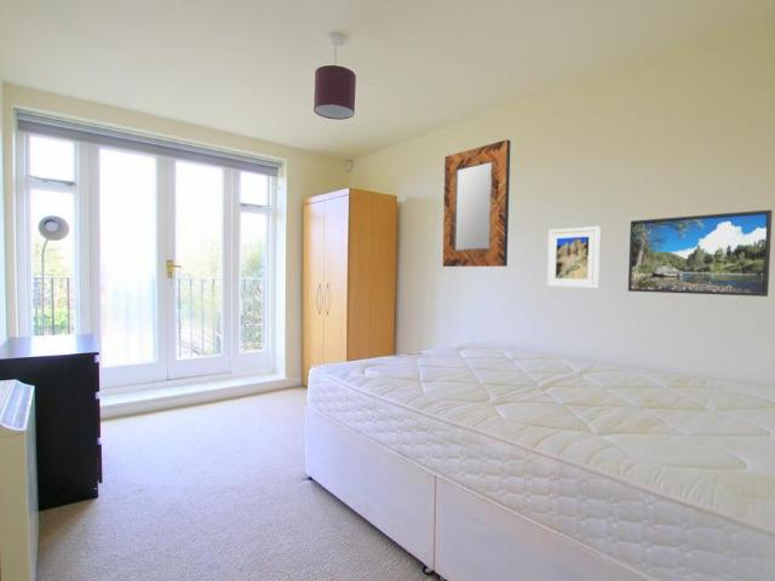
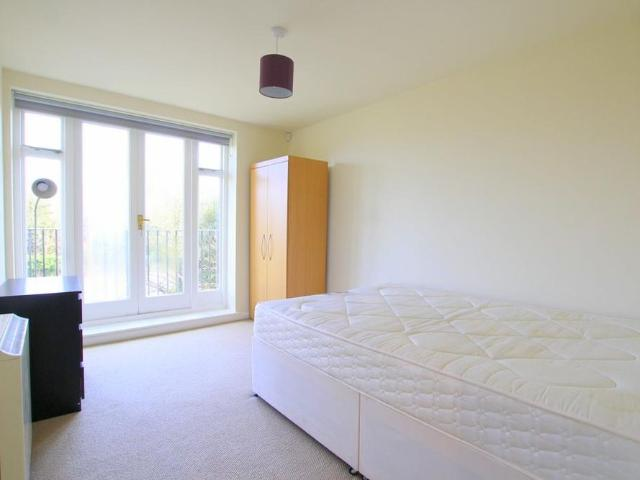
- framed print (691, 254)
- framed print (572, 258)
- home mirror (473, 207)
